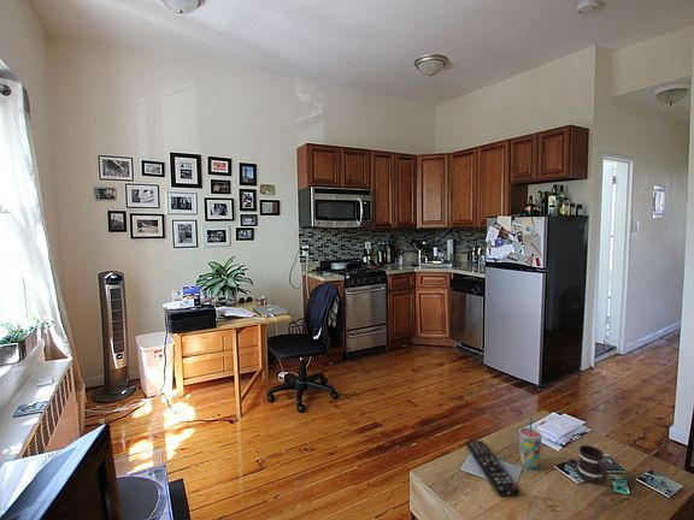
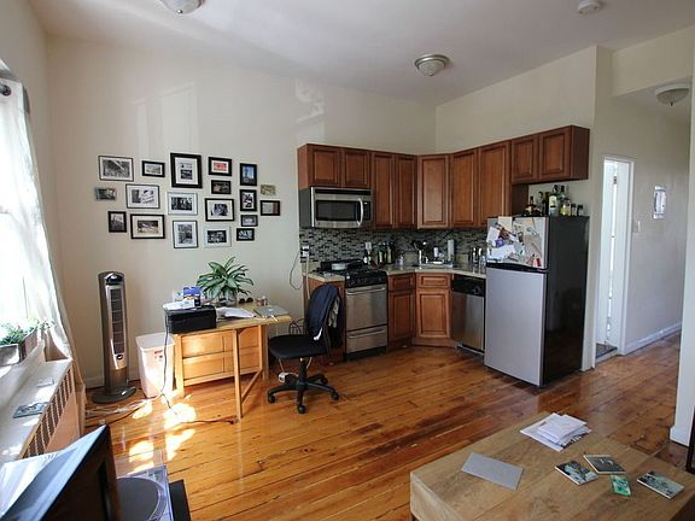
- remote control (489, 465)
- cup (530, 441)
- mug (593, 466)
